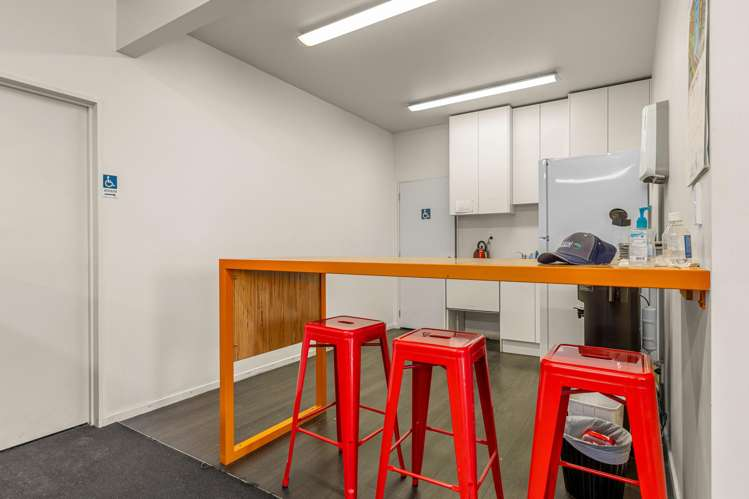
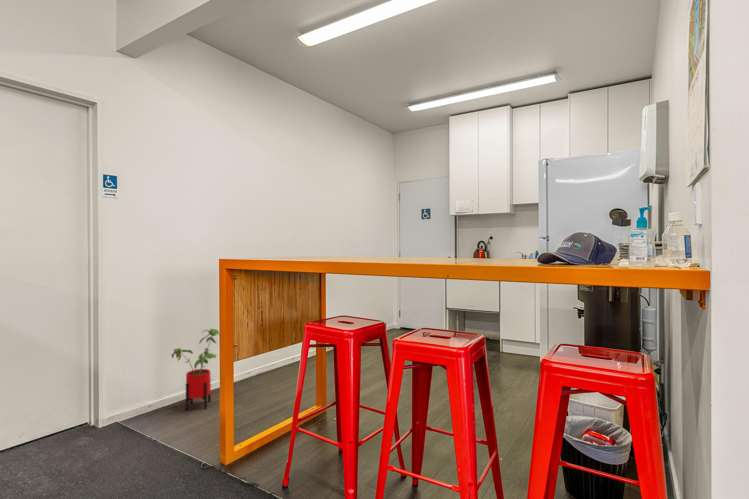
+ house plant (201, 367)
